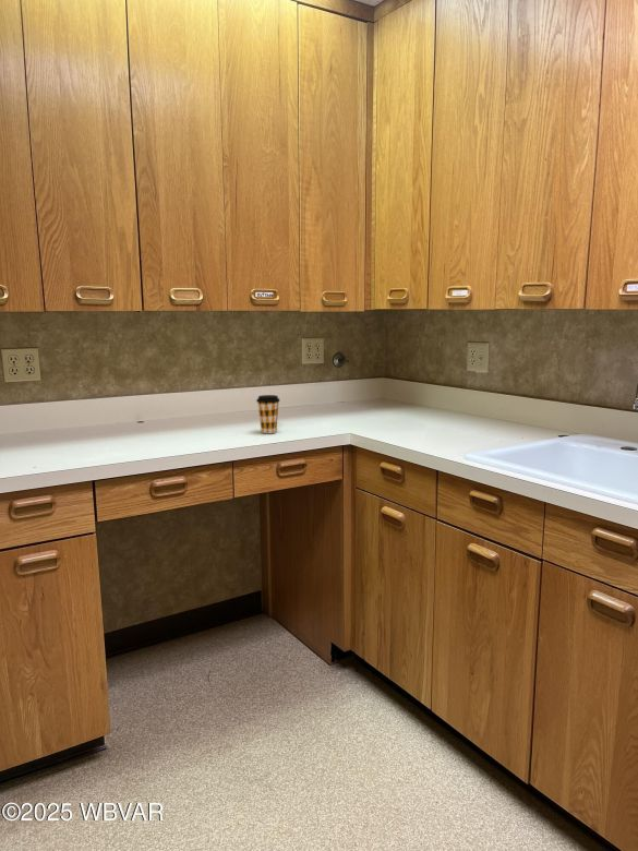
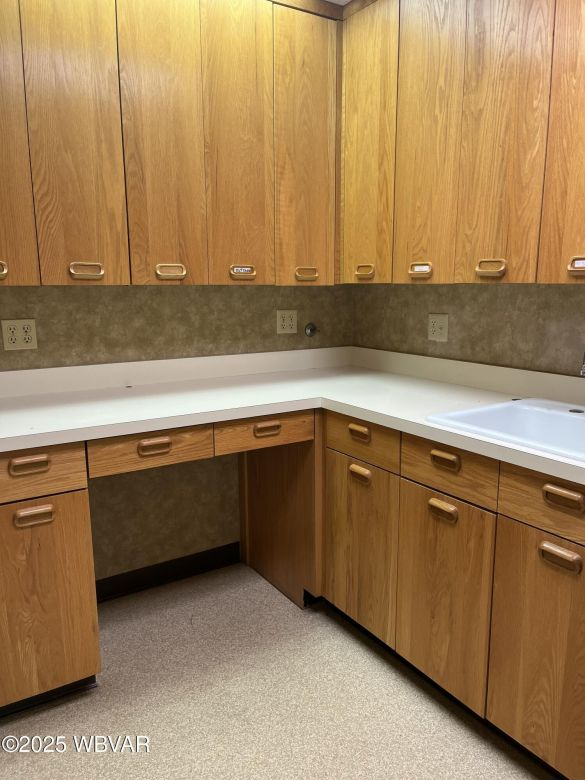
- coffee cup (268, 413)
